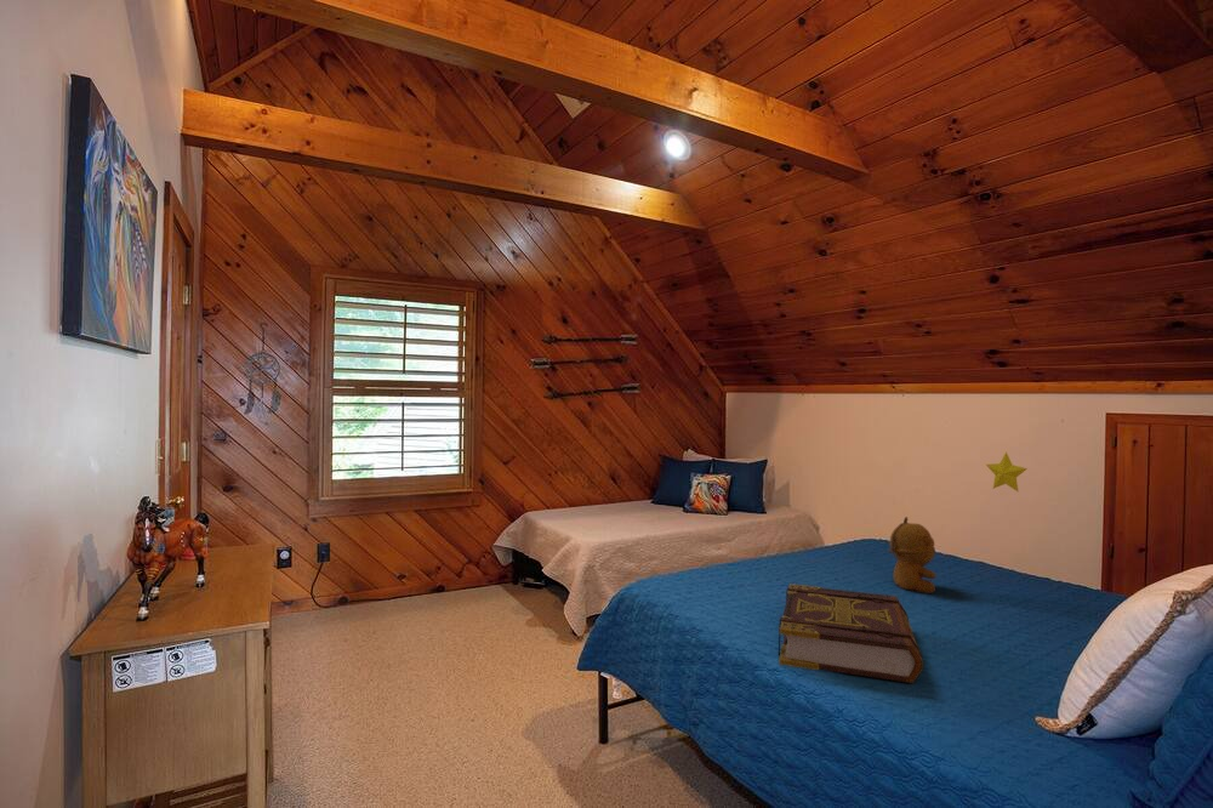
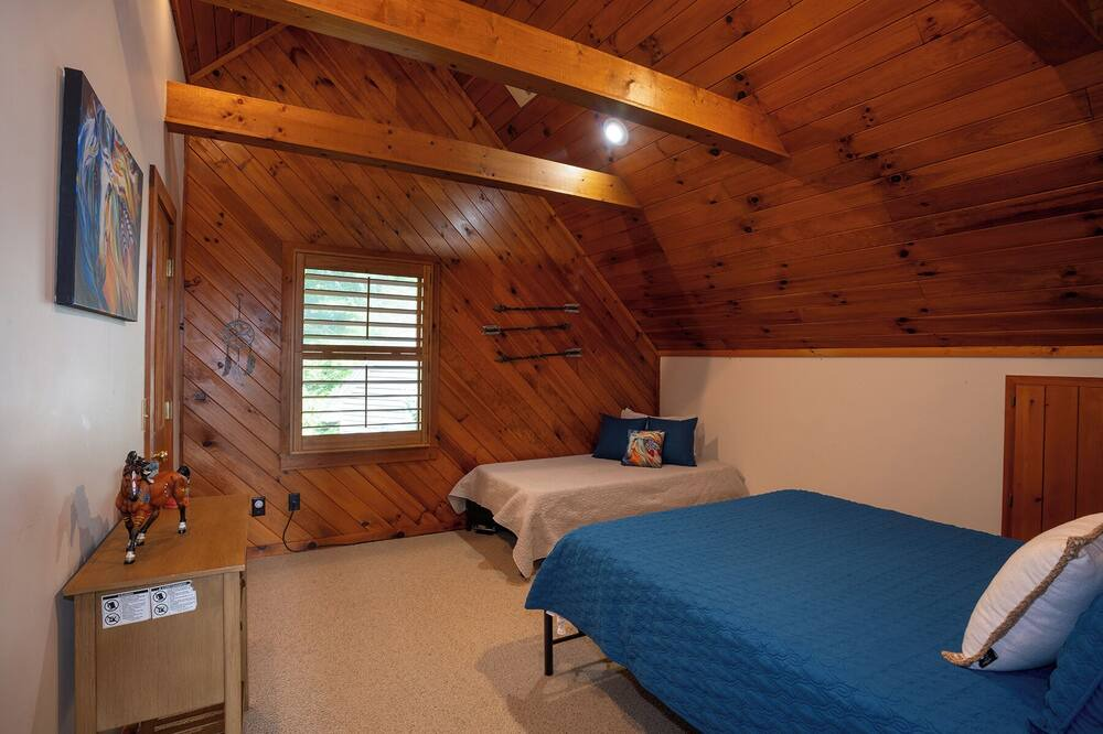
- book (845, 625)
- stuffed bear (911, 552)
- decorative star (1006, 471)
